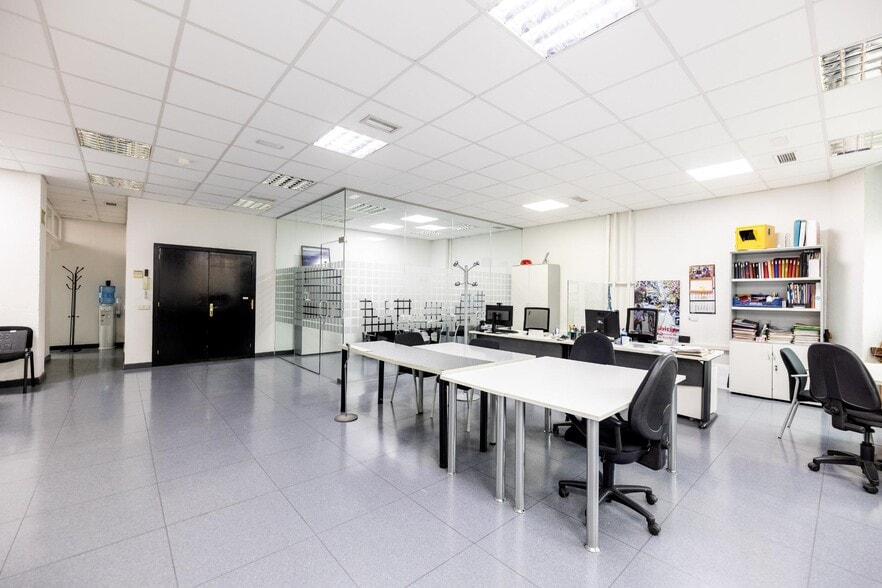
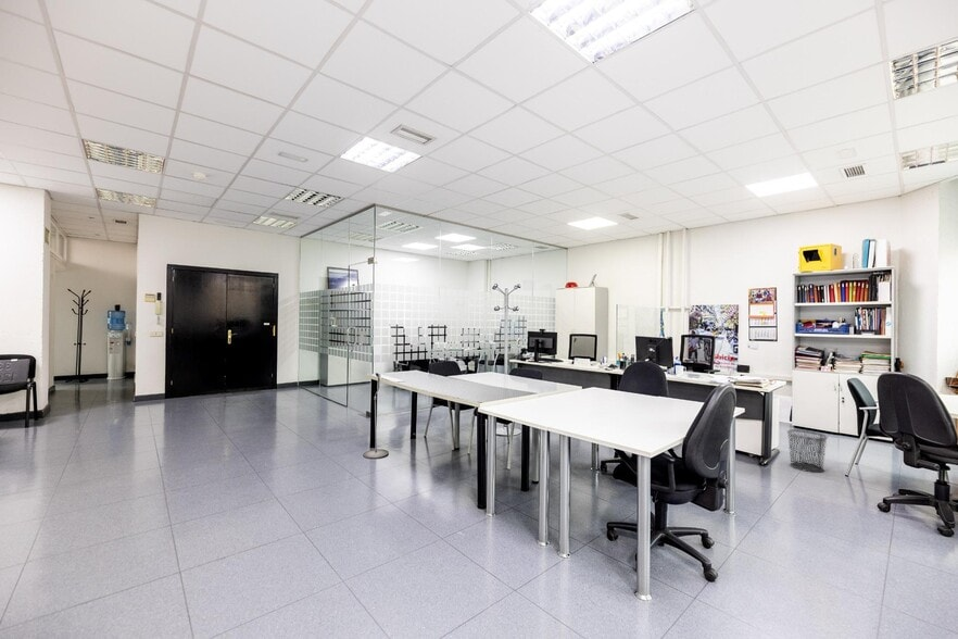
+ waste bin (806, 450)
